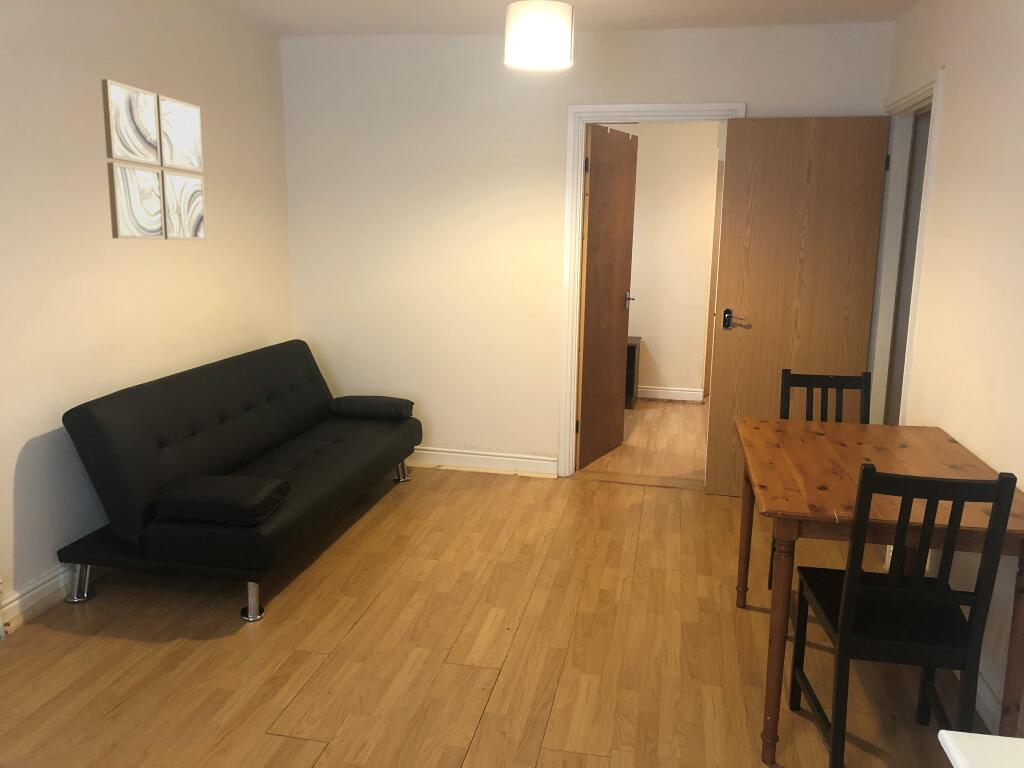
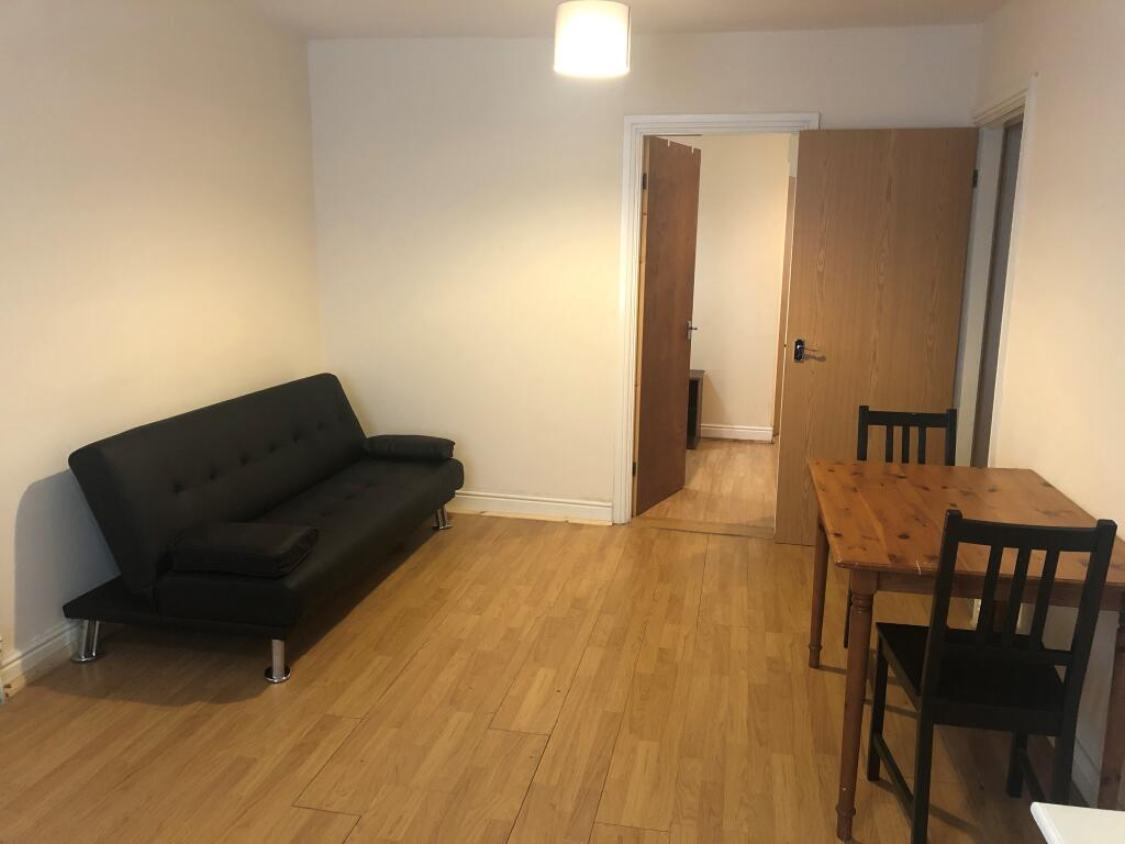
- wall art (159, 166)
